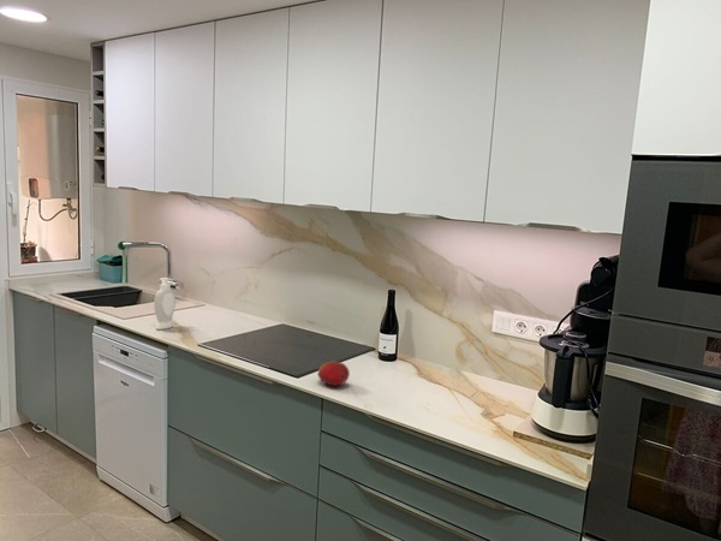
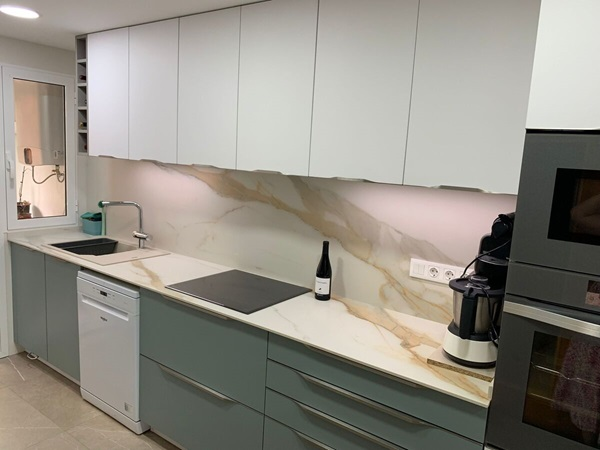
- soap bottle (166, 303)
- fruit (333, 373)
